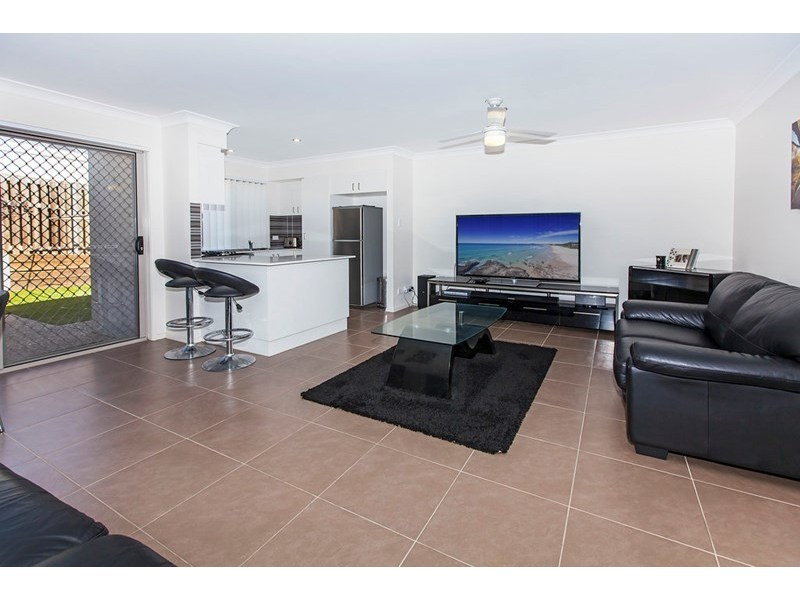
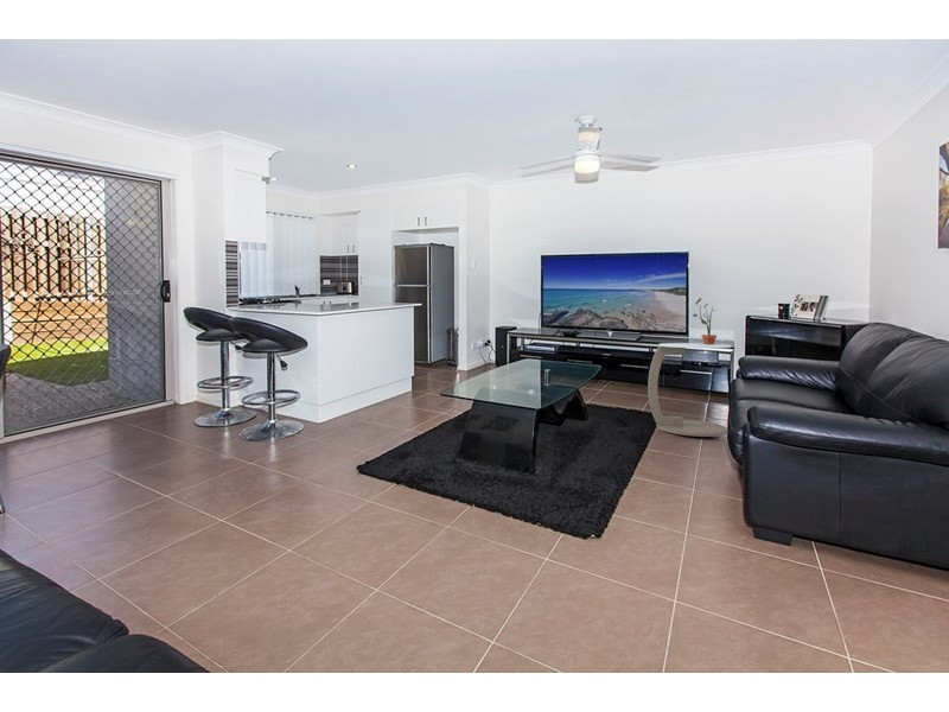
+ potted plant (707, 320)
+ side table (657, 381)
